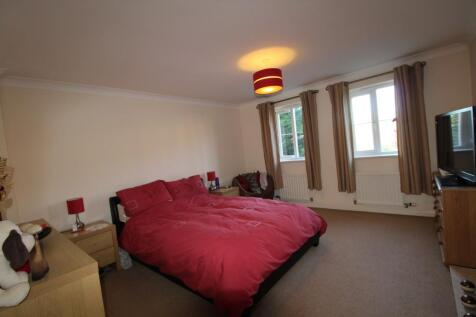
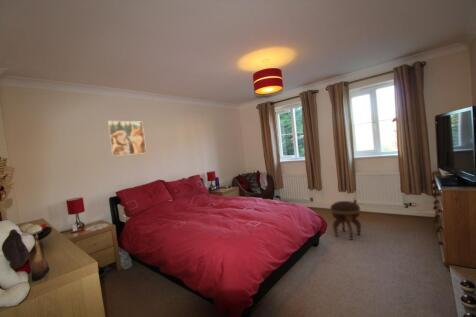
+ footstool (345, 219)
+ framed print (127, 137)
